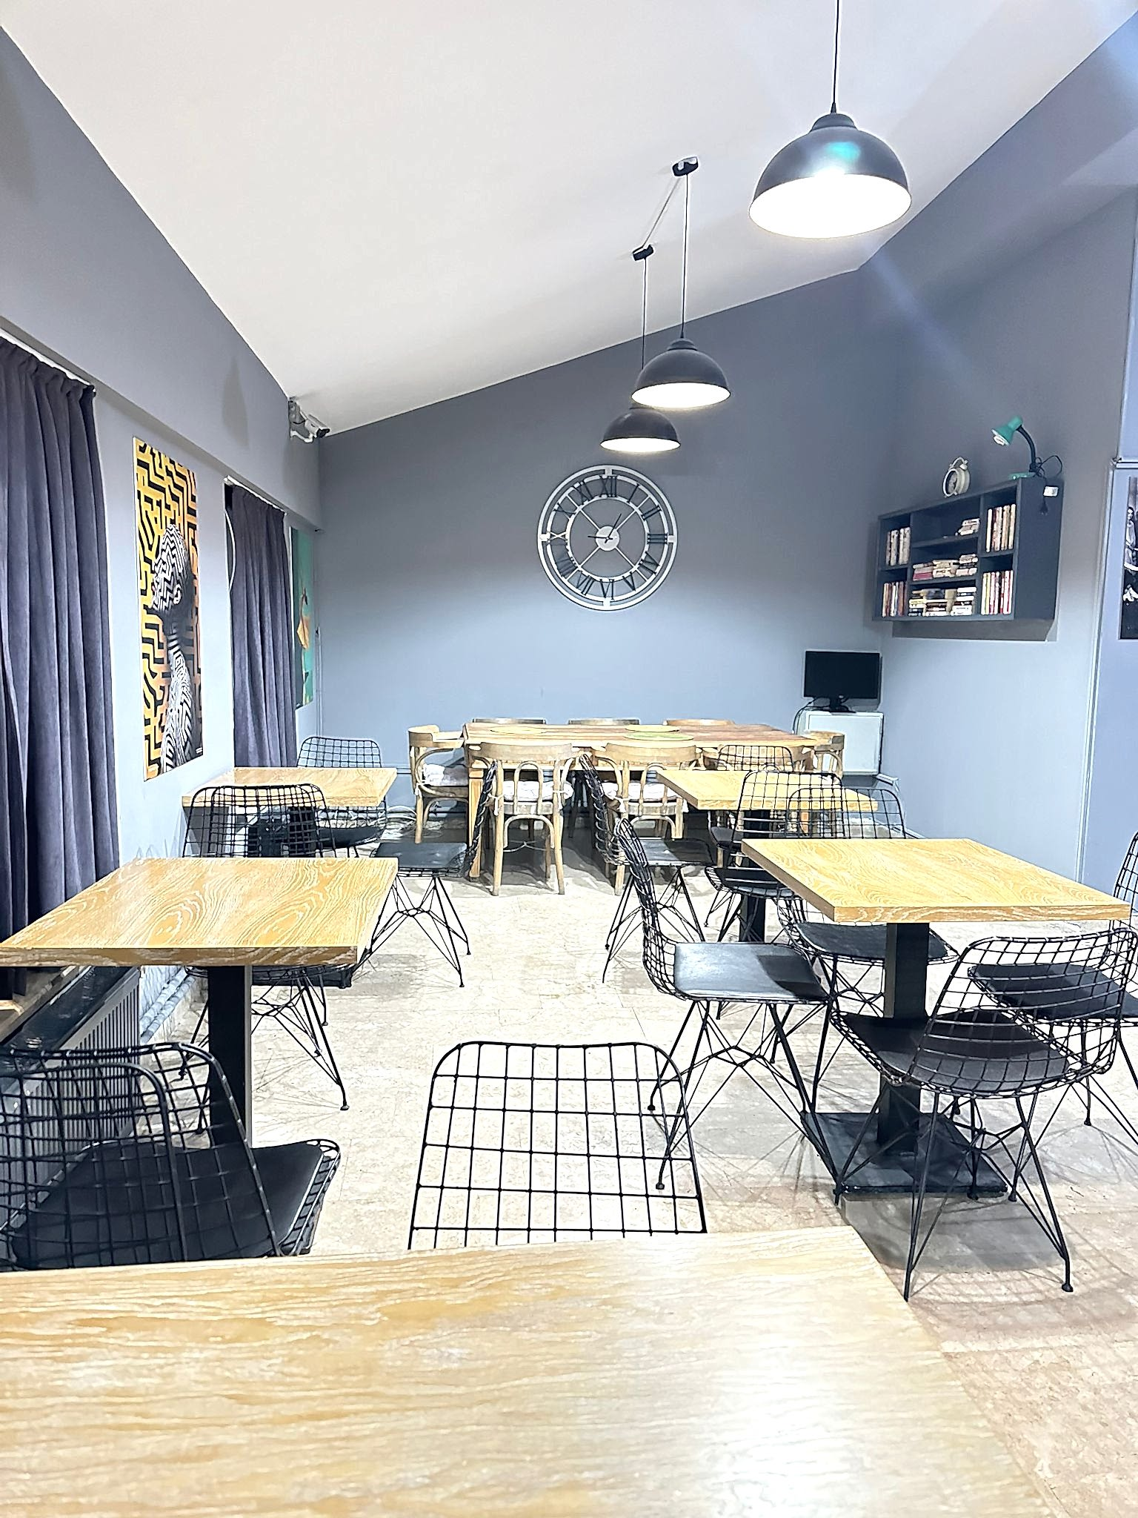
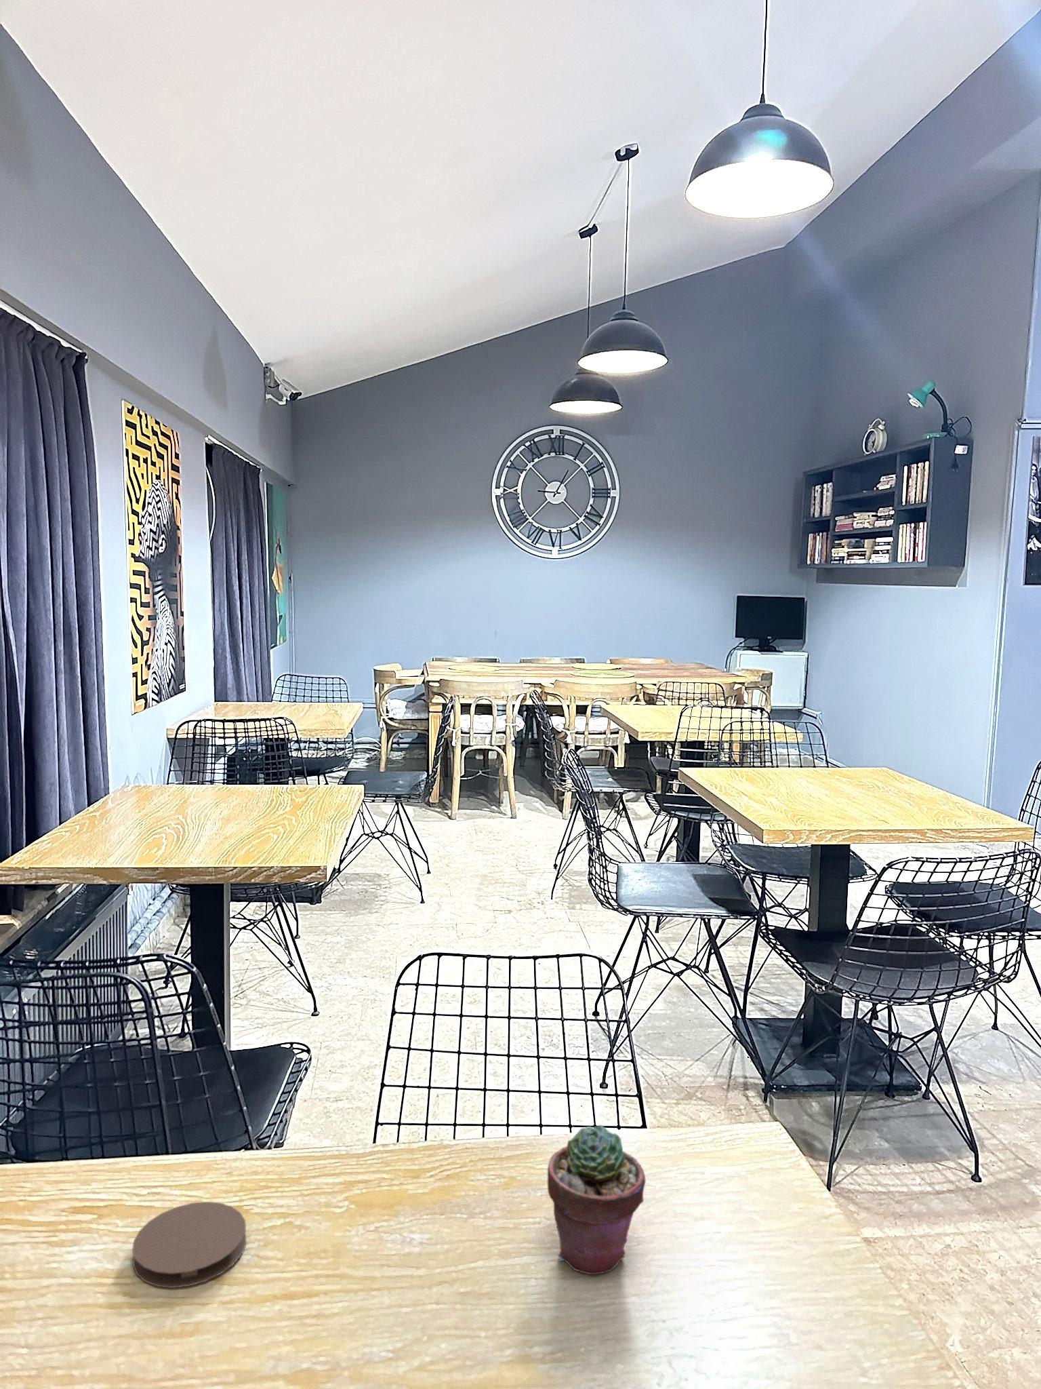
+ coaster (190, 1241)
+ potted succulent (595, 1193)
